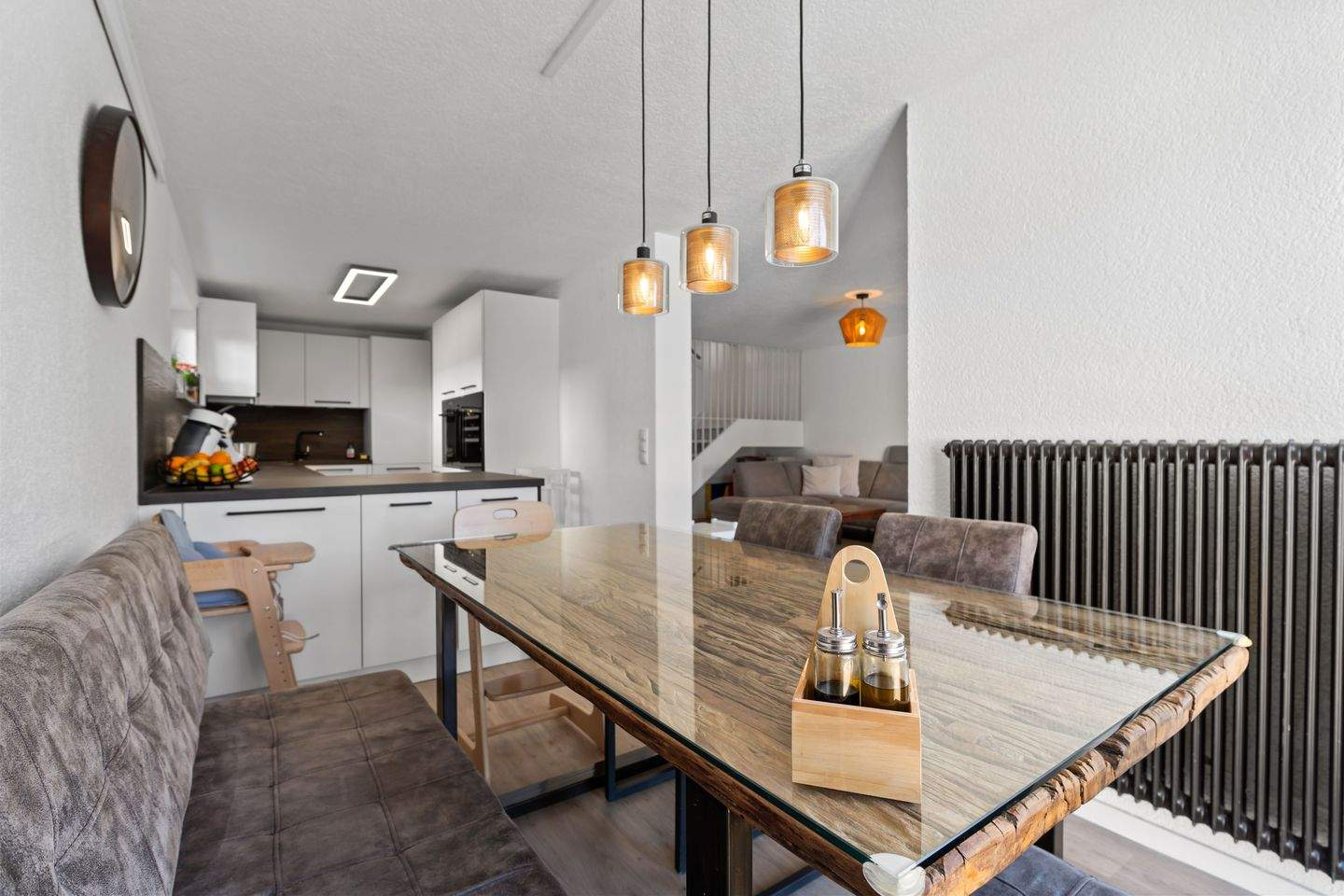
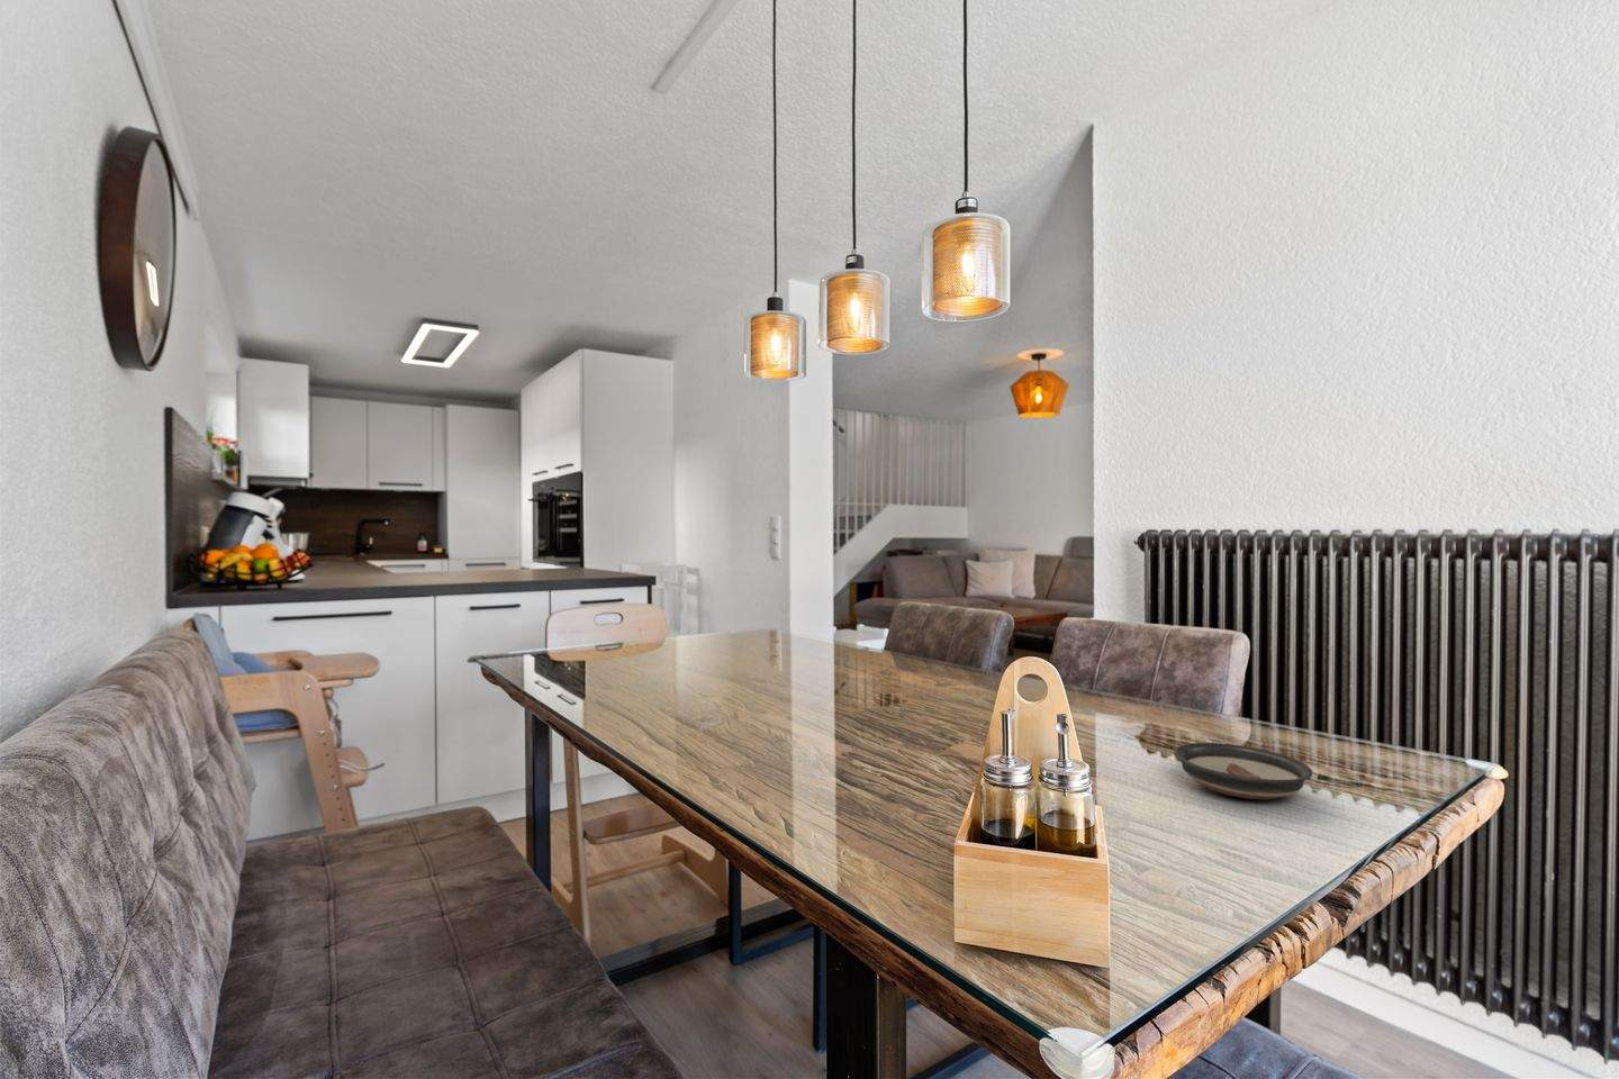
+ saucer (1240, 773)
